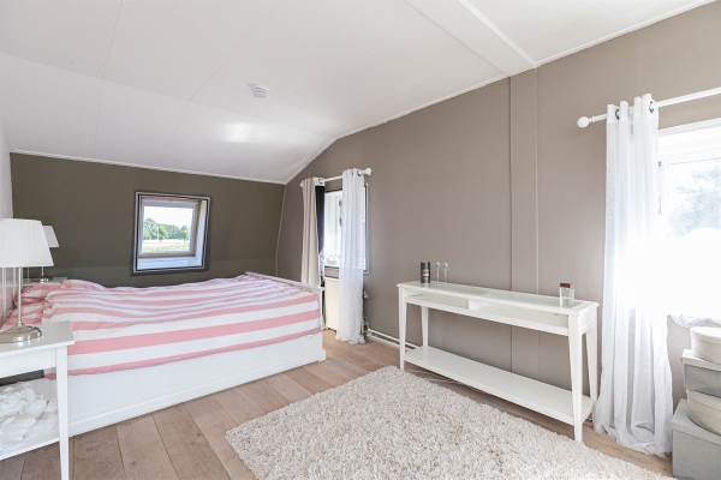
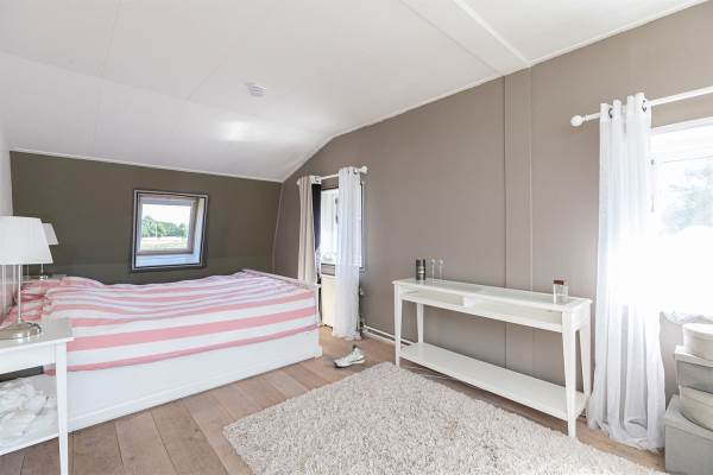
+ sneaker (348, 354)
